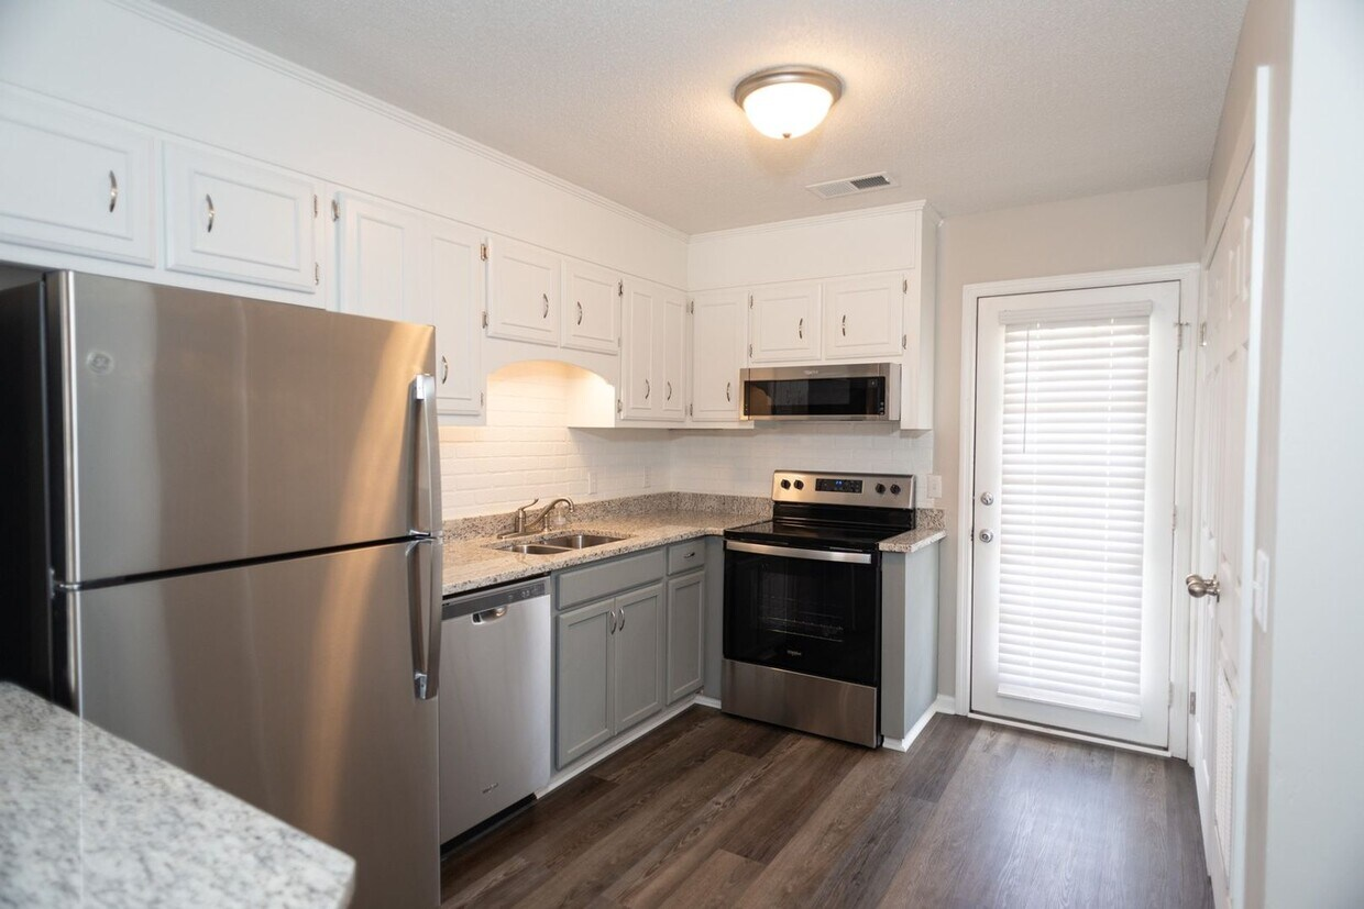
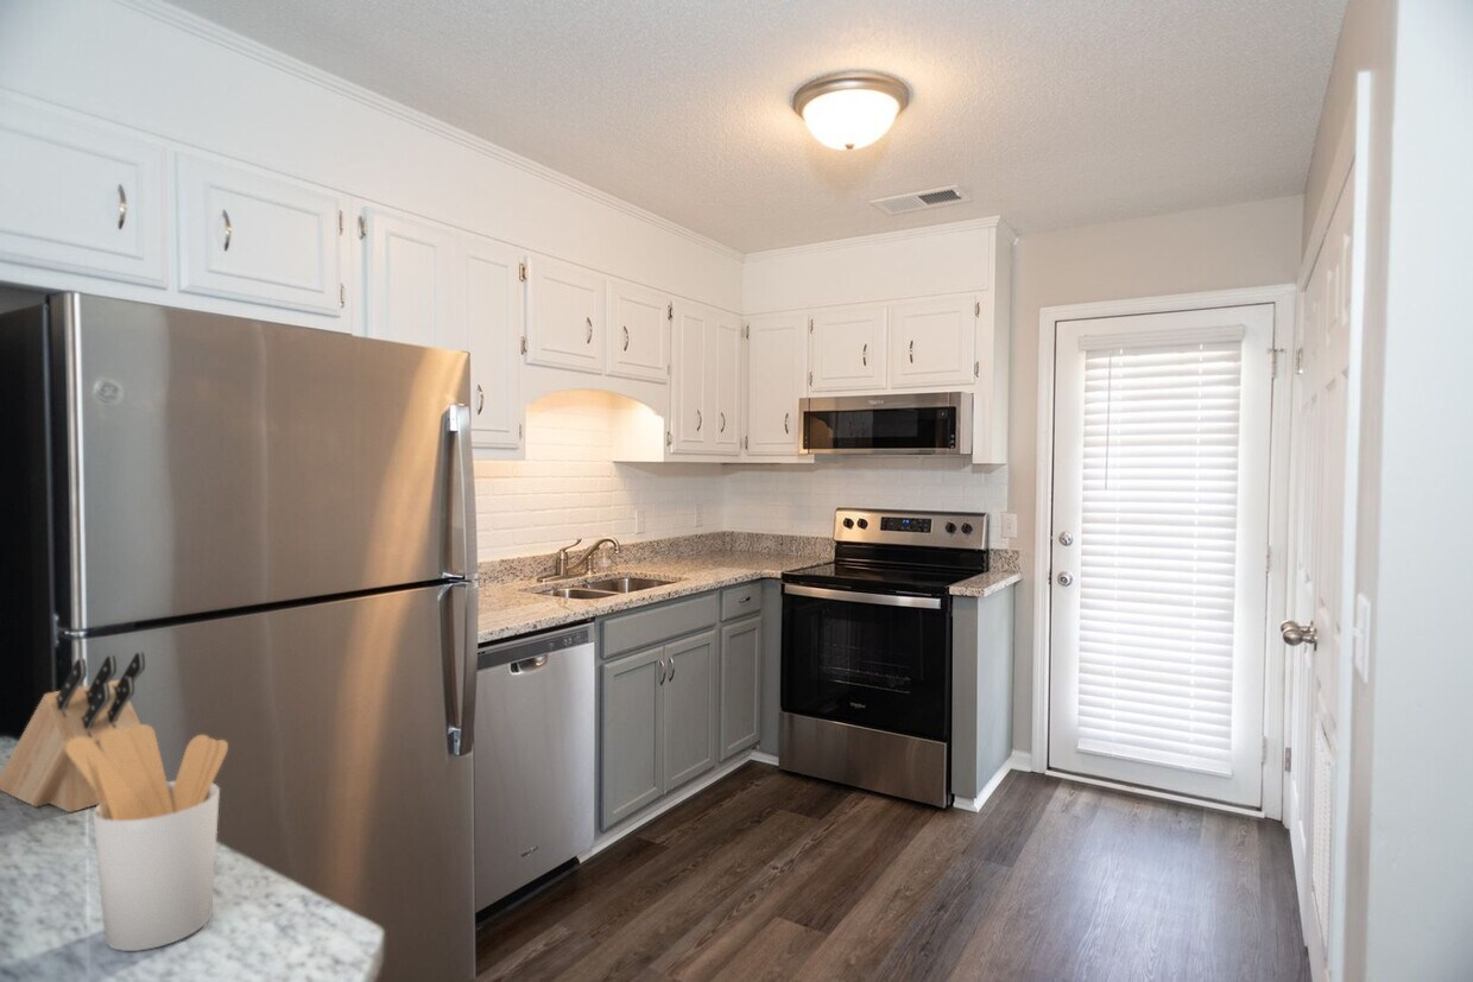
+ utensil holder (143, 825)
+ knife block (74, 721)
